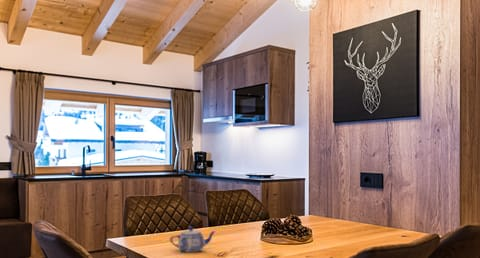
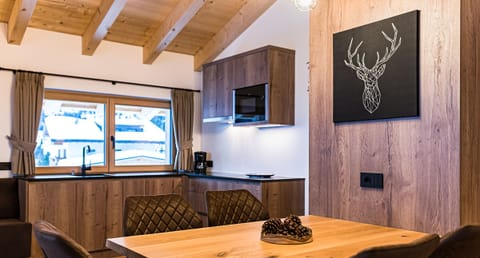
- teapot (193, 238)
